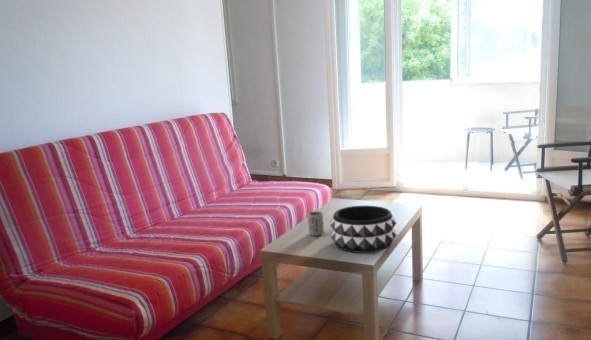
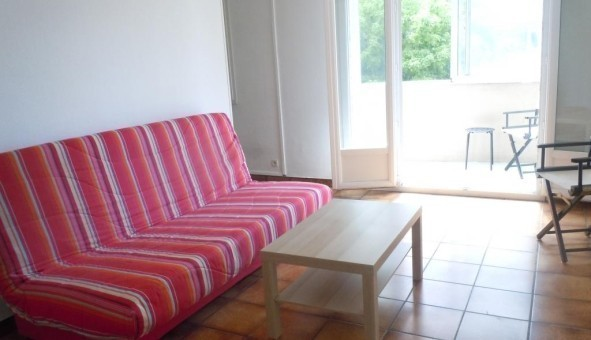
- decorative bowl (362, 228)
- cup (315, 223)
